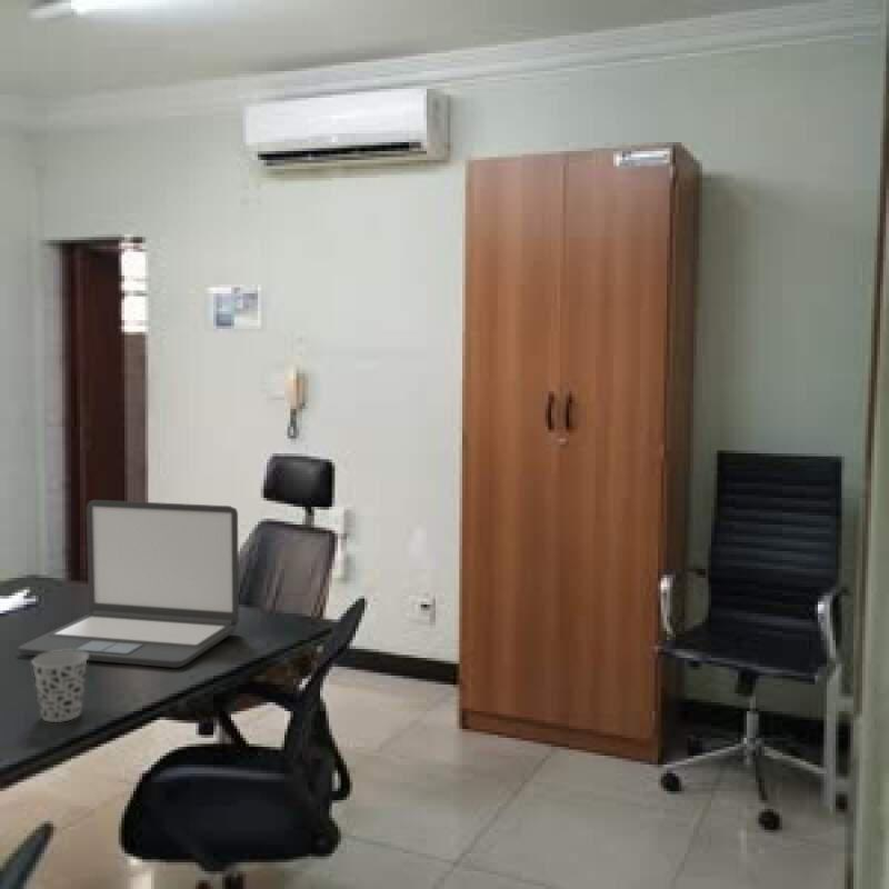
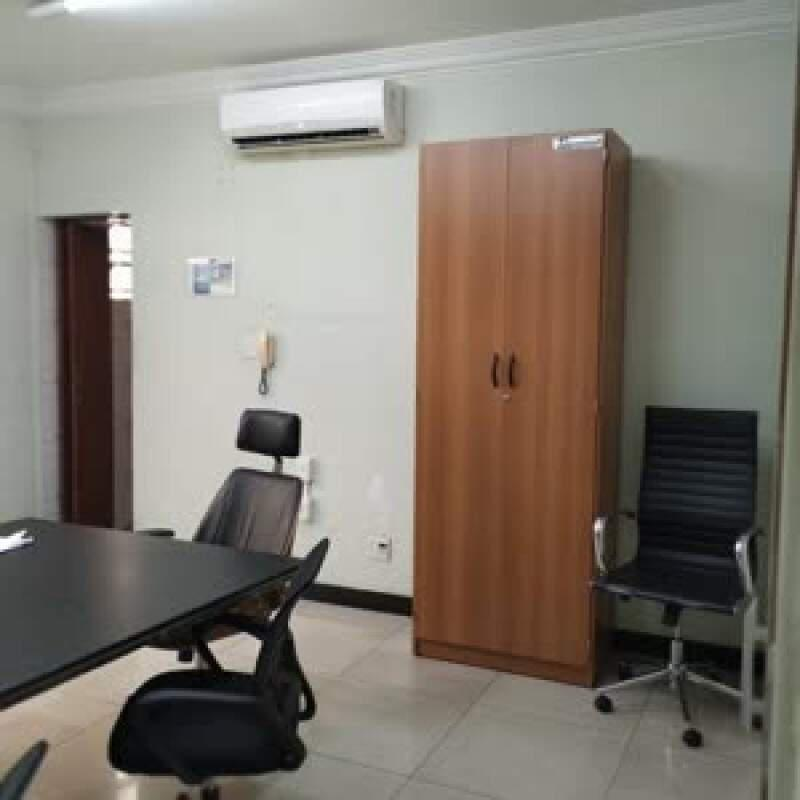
- cup (60, 687)
- laptop (132, 578)
